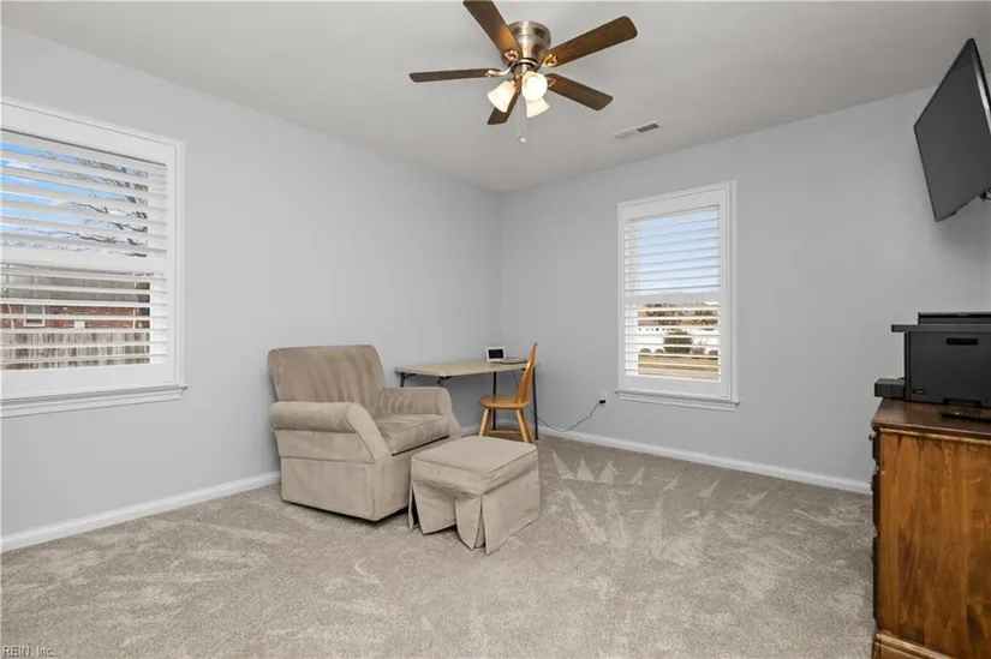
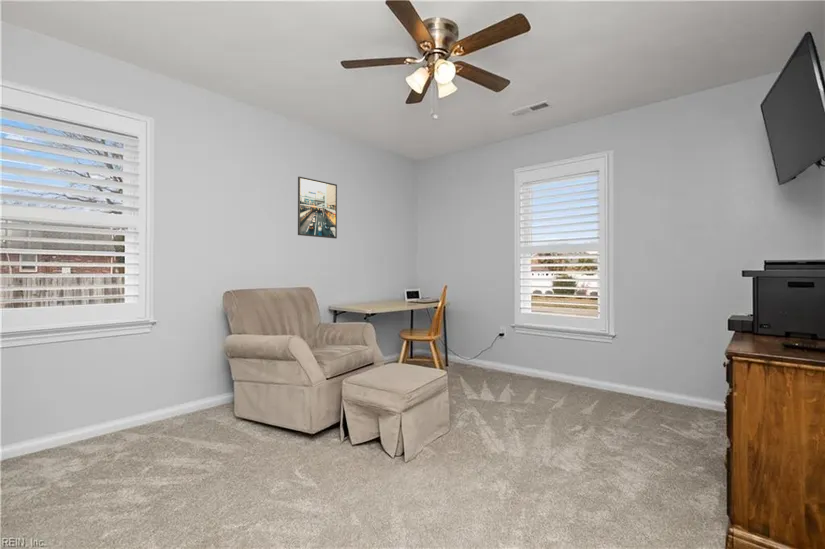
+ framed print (318, 208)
